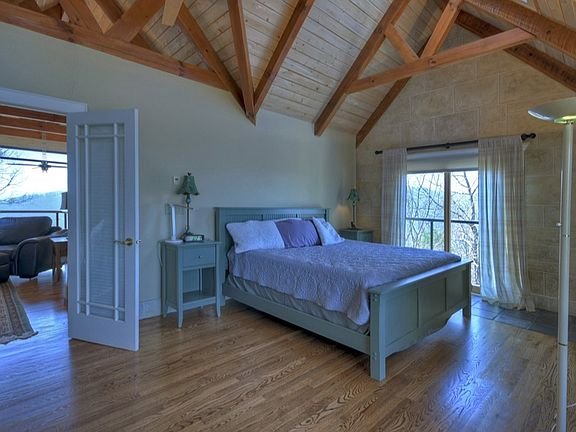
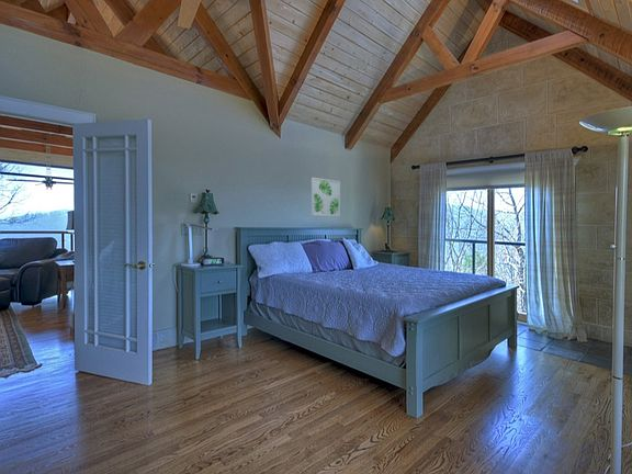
+ wall art (326, 198)
